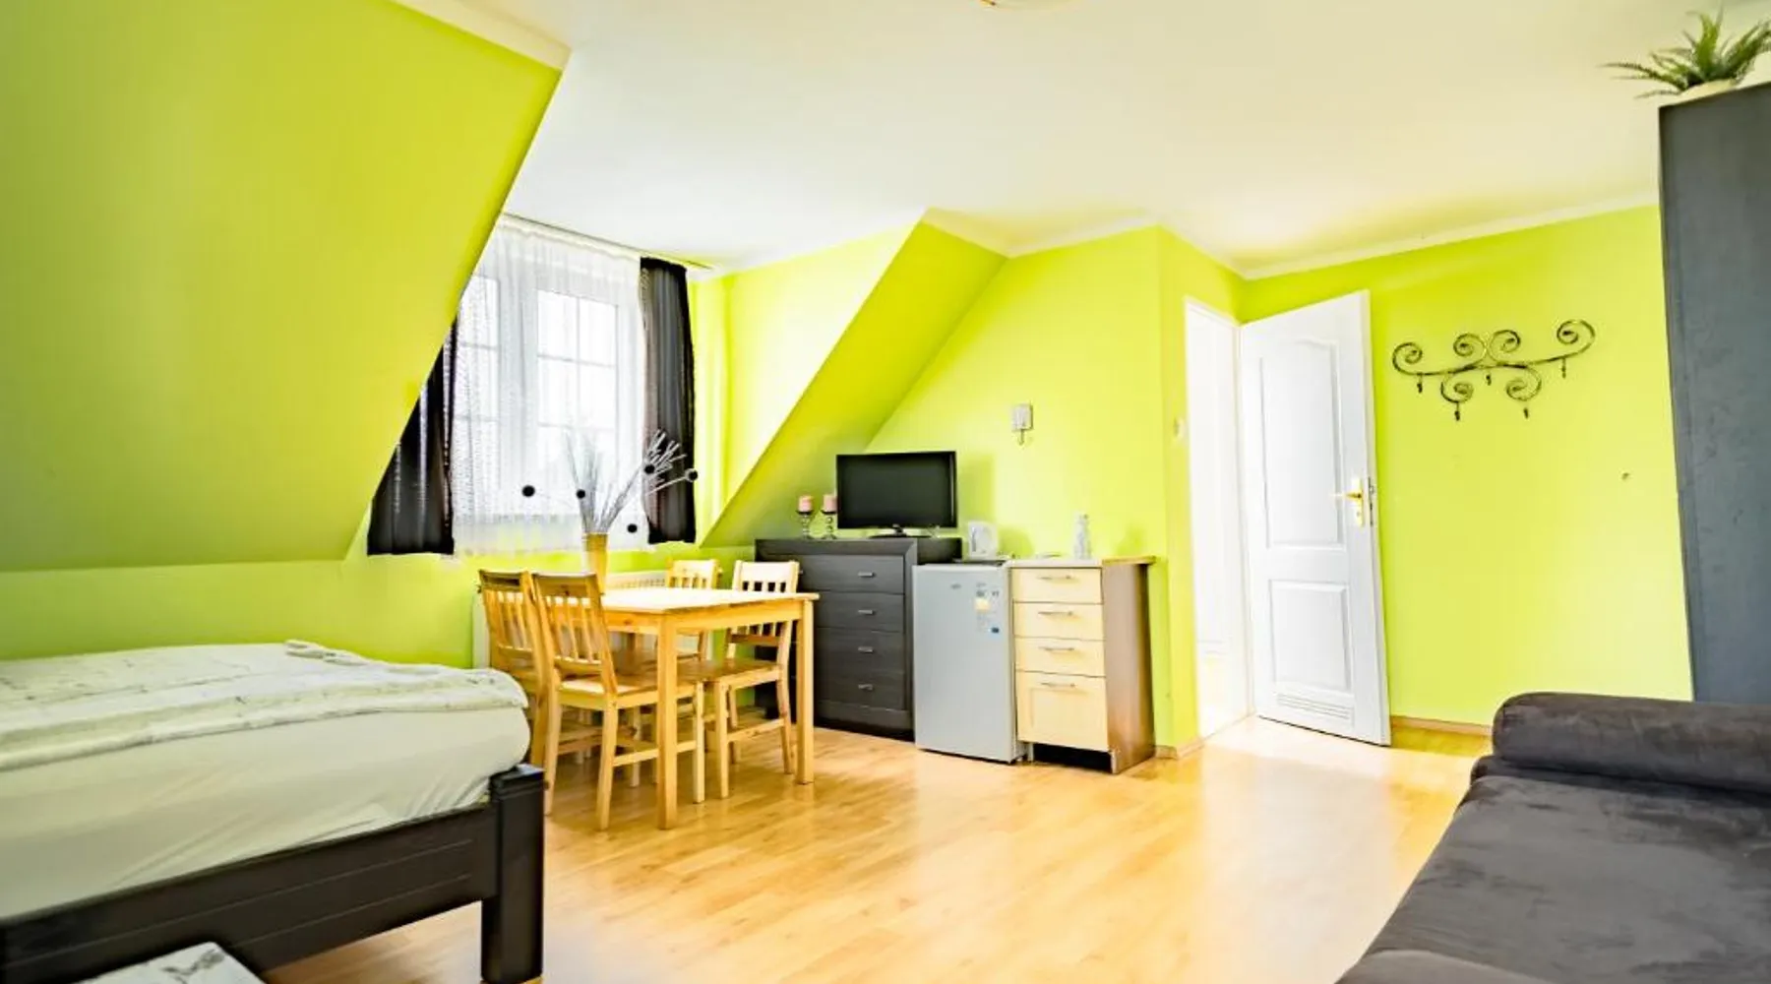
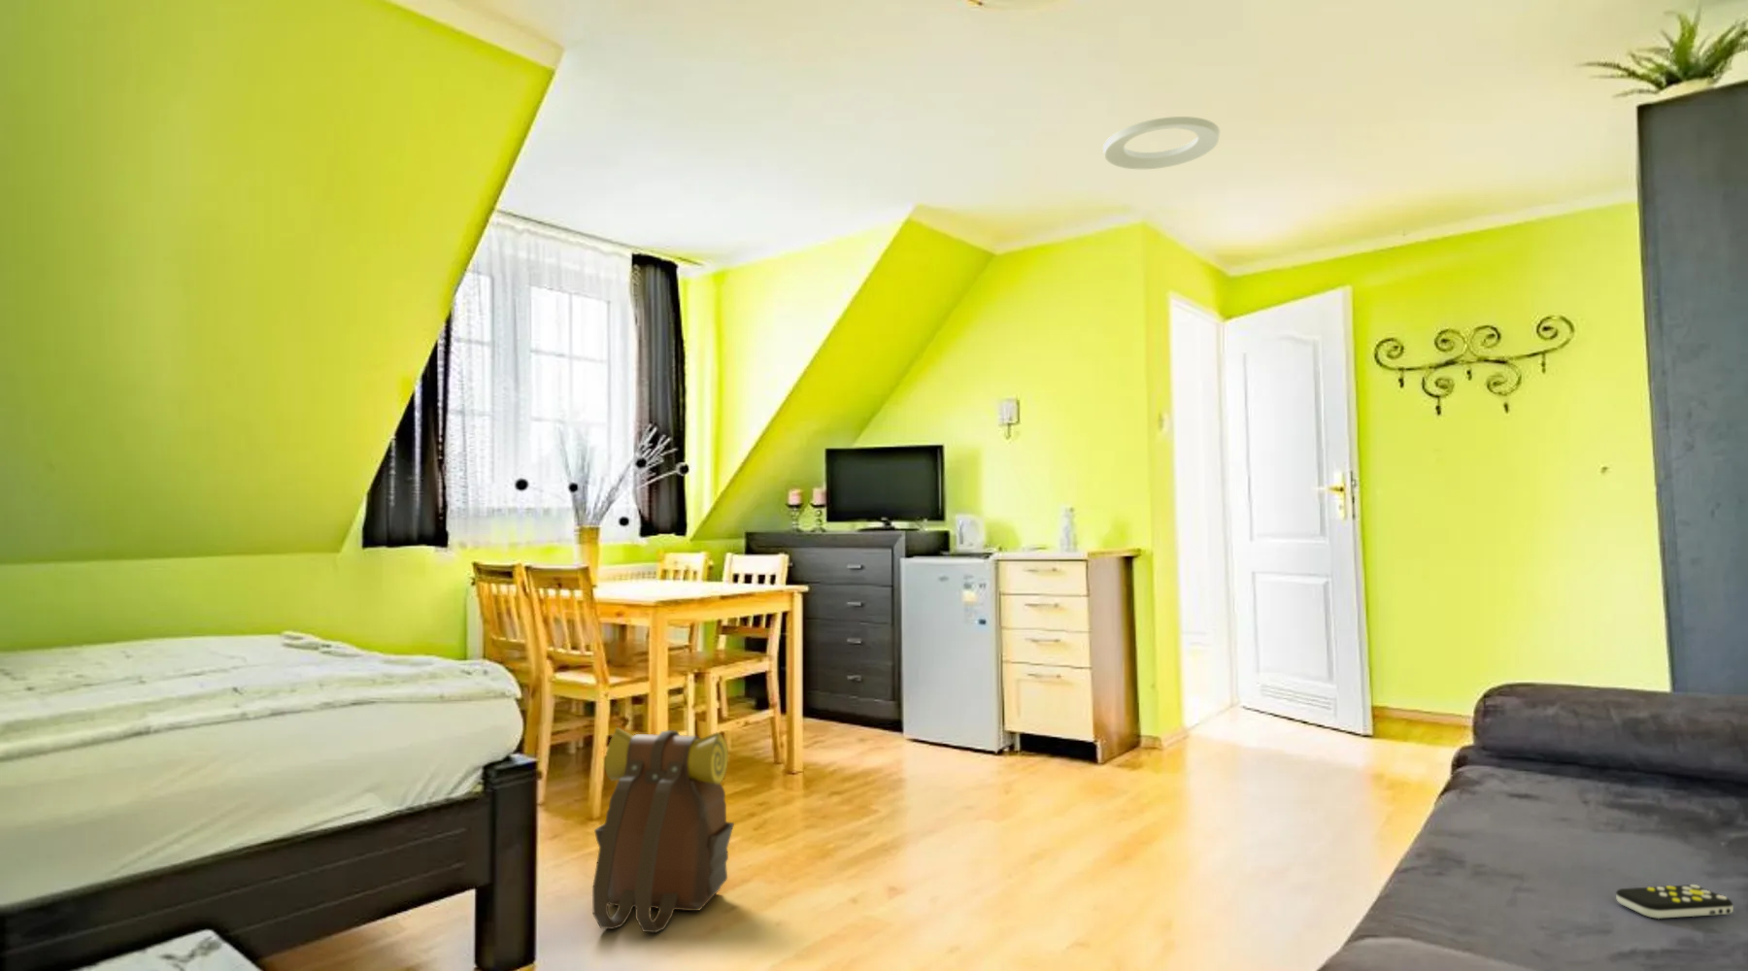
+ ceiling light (1163, 151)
+ backpack (654, 820)
+ remote control (1673, 900)
